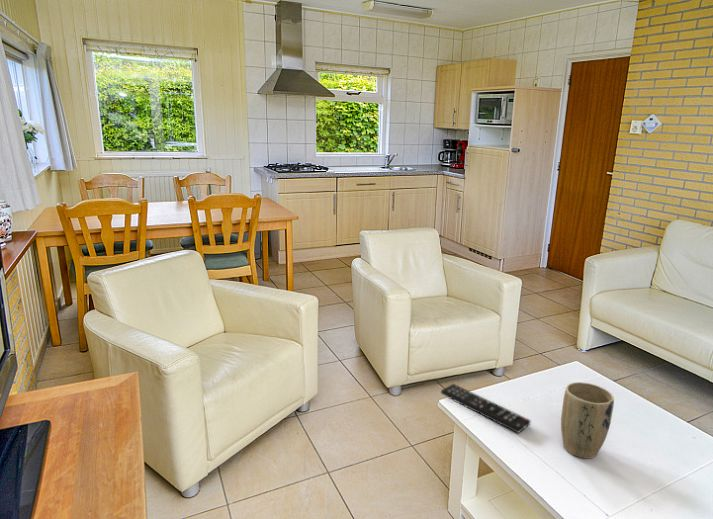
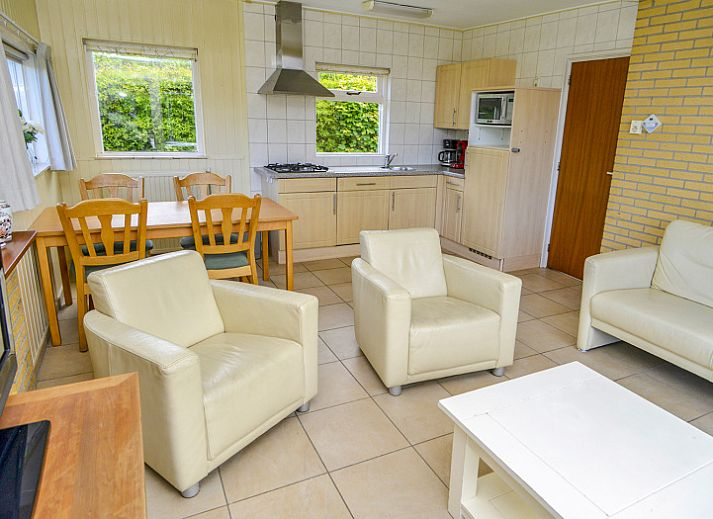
- plant pot (585, 421)
- remote control (483, 406)
